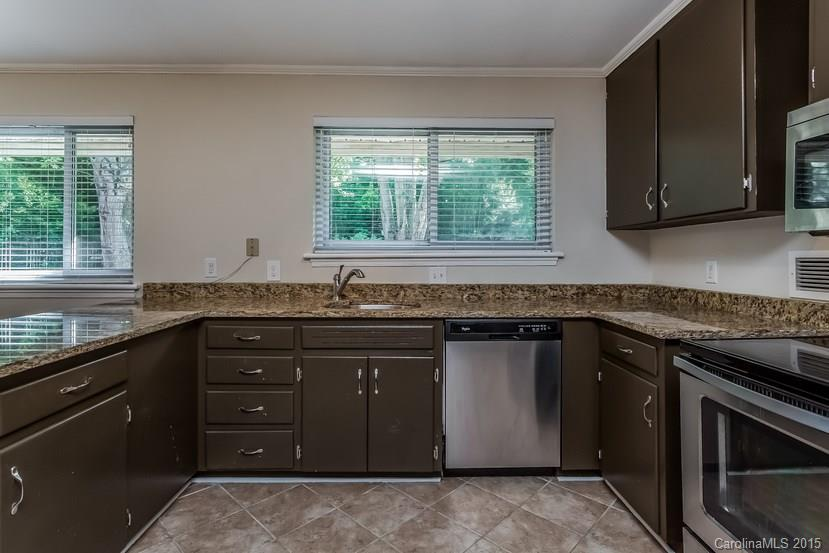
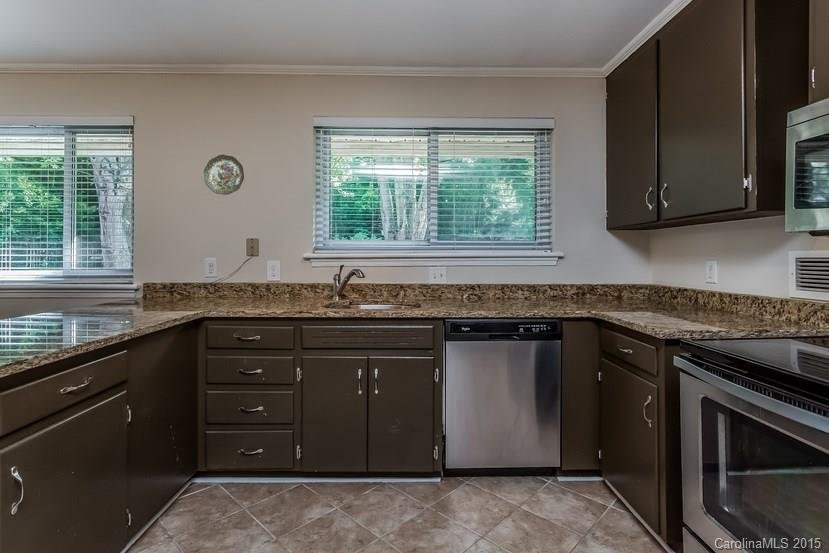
+ decorative plate (224, 175)
